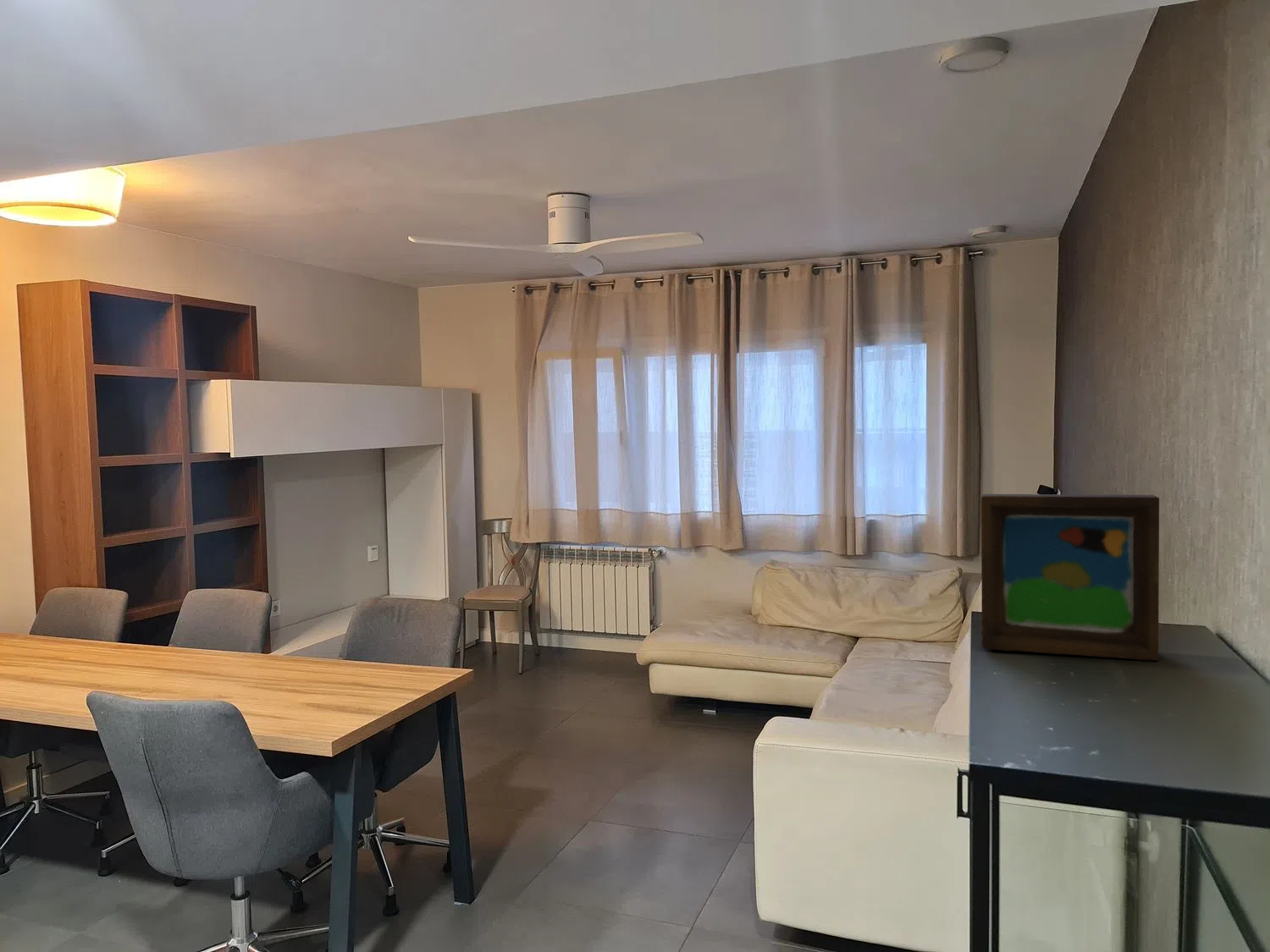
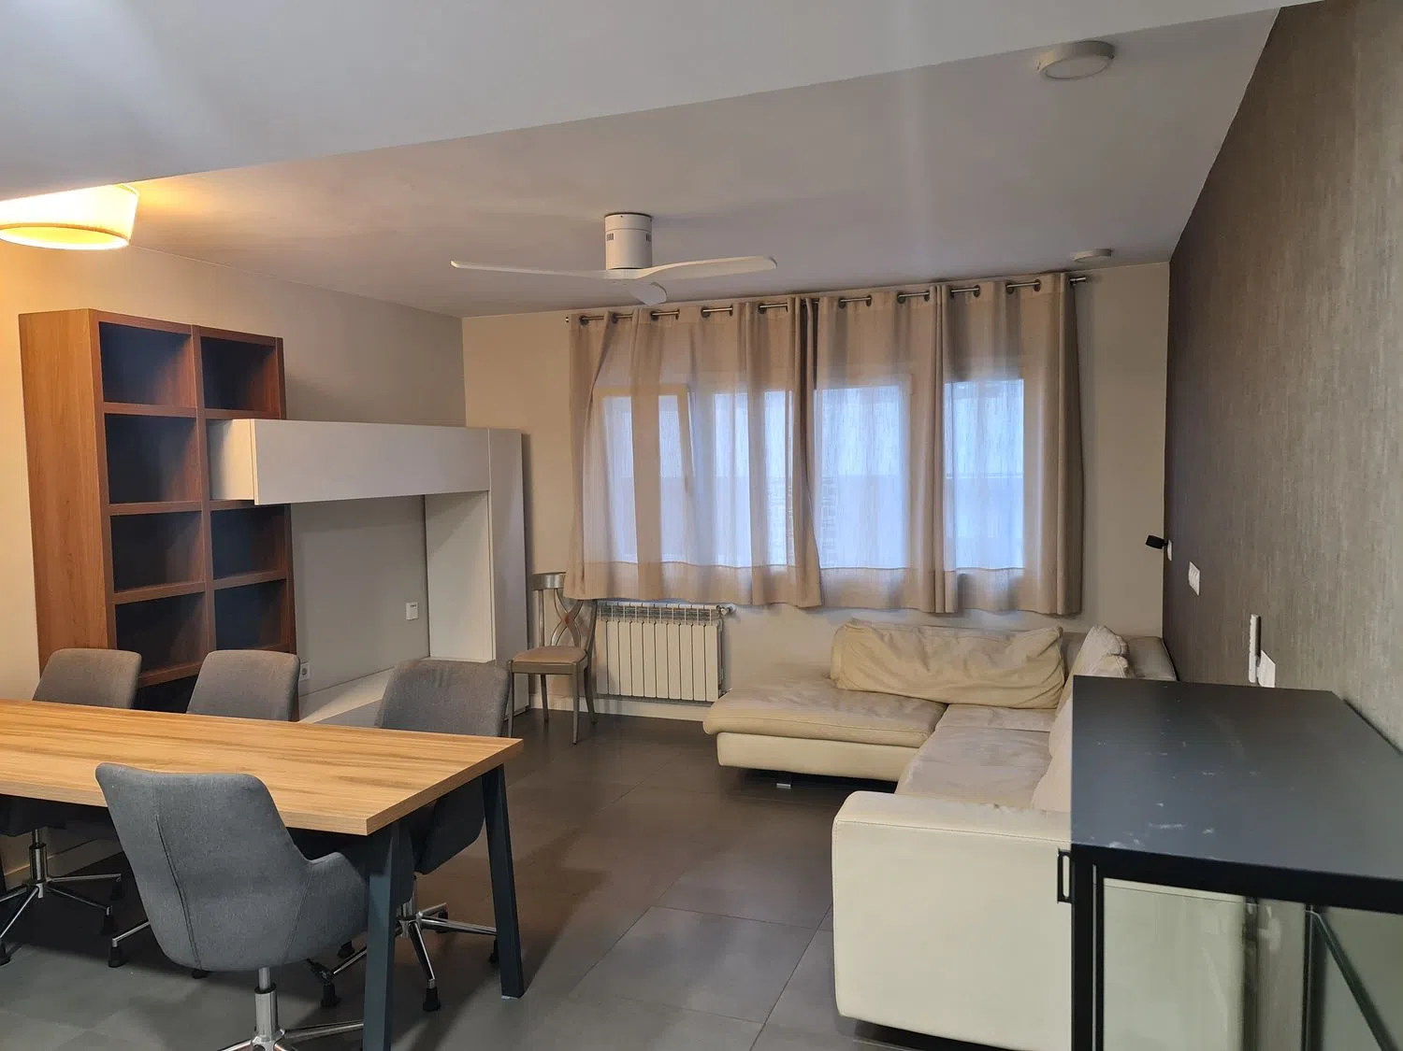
- picture frame (1066, 573)
